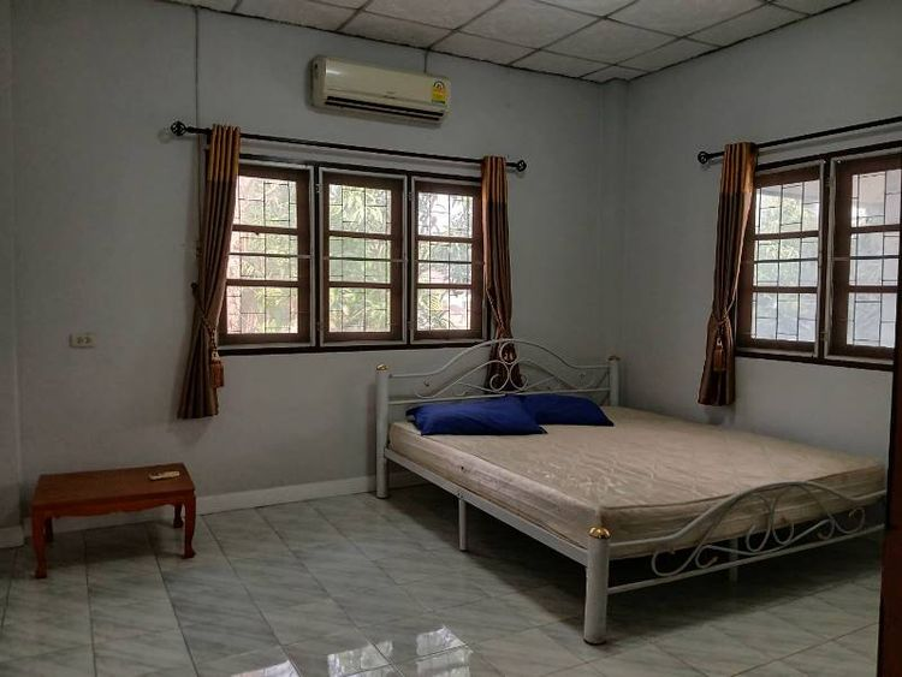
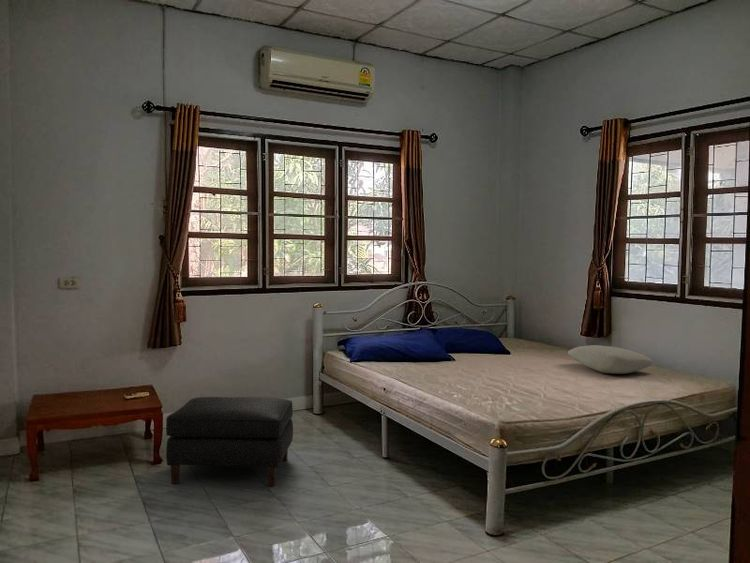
+ ottoman (233, 436)
+ pillow (605, 357)
